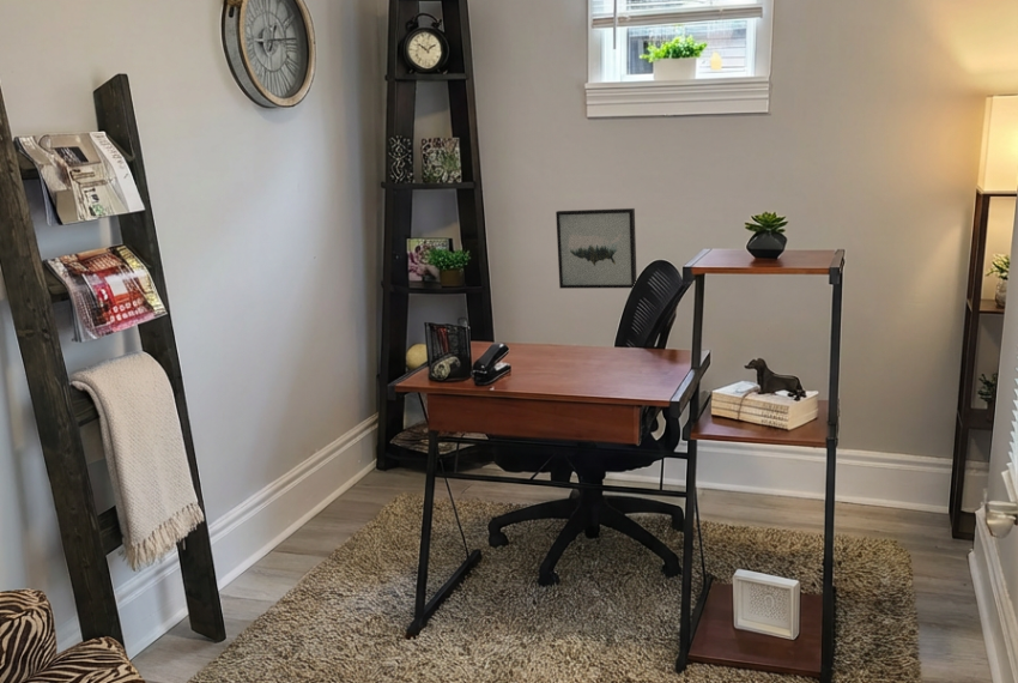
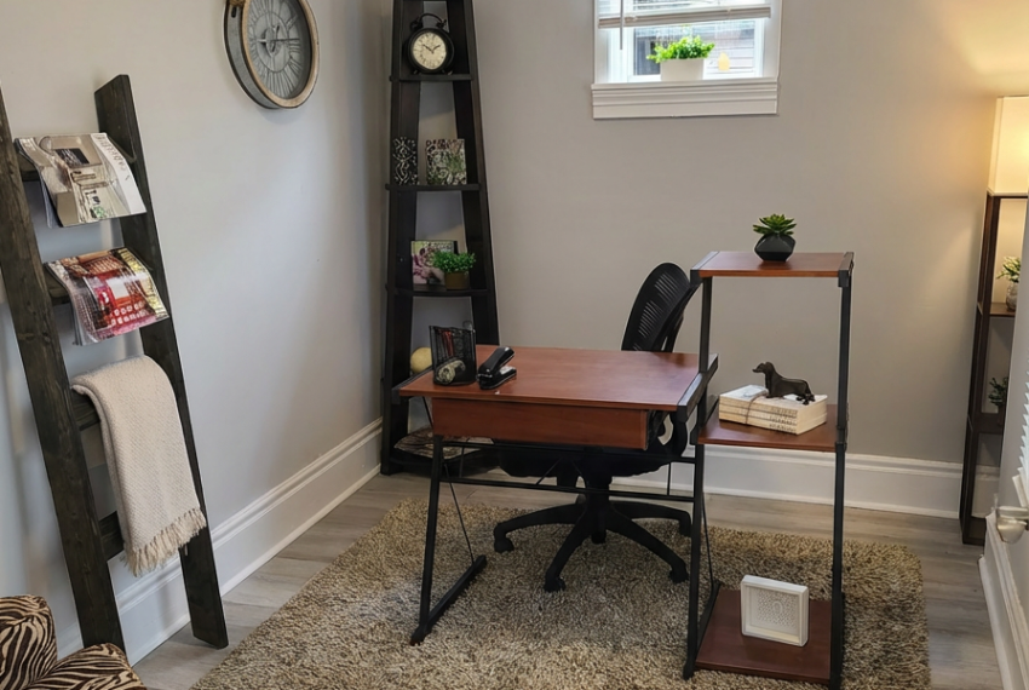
- wall art (596, 248)
